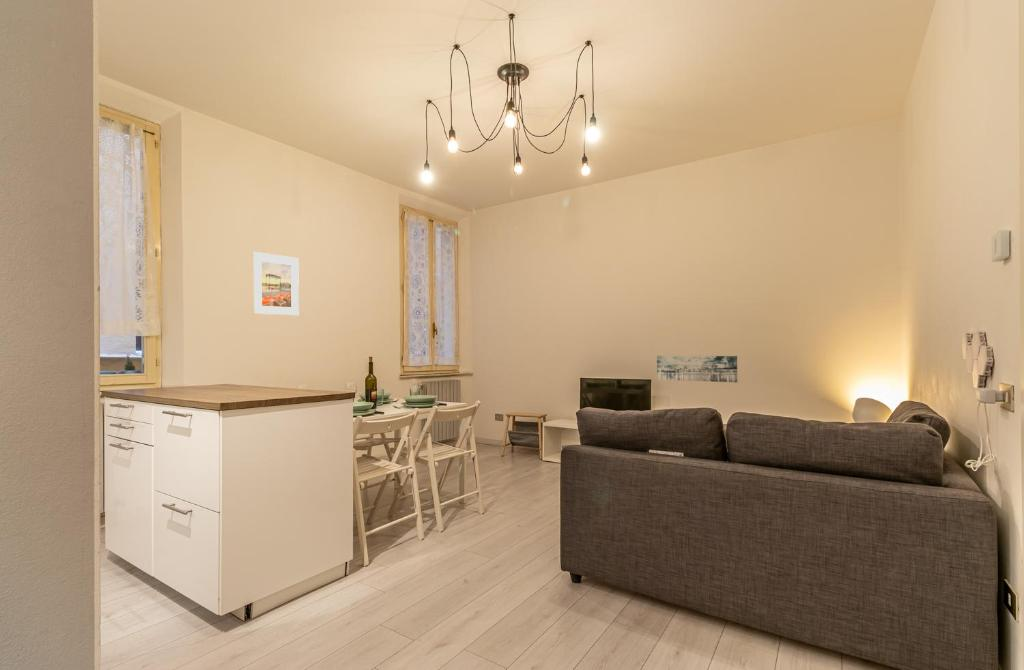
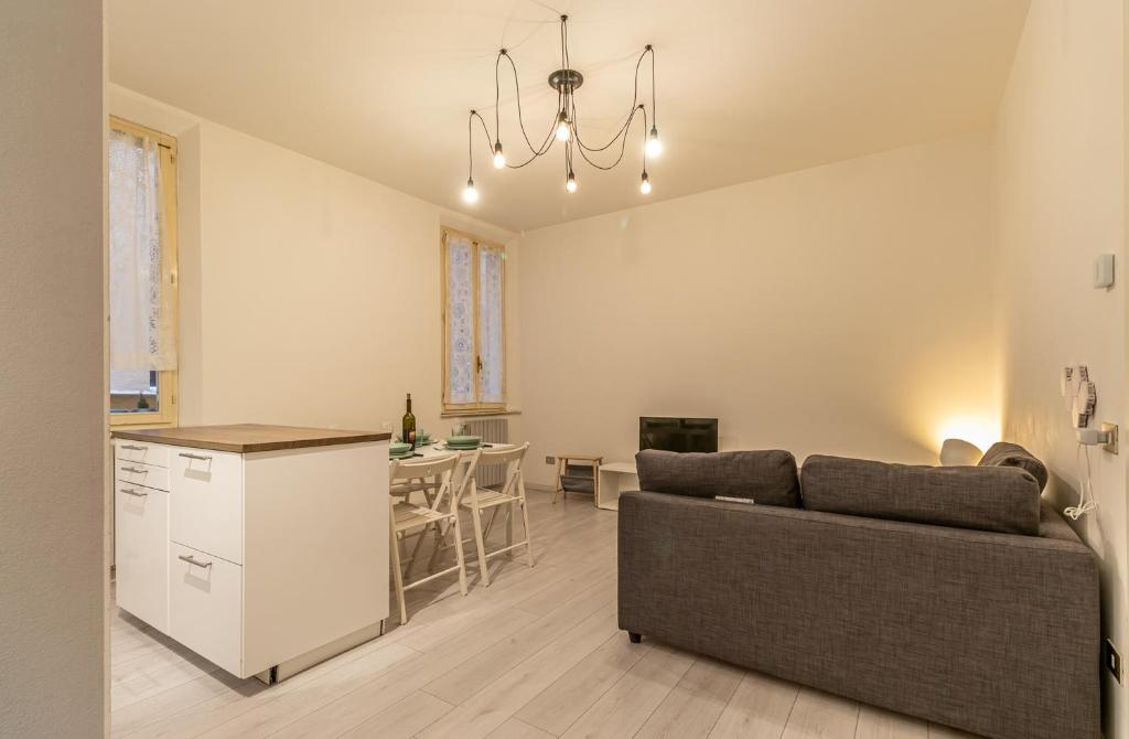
- wall art (695, 368)
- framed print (276, 284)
